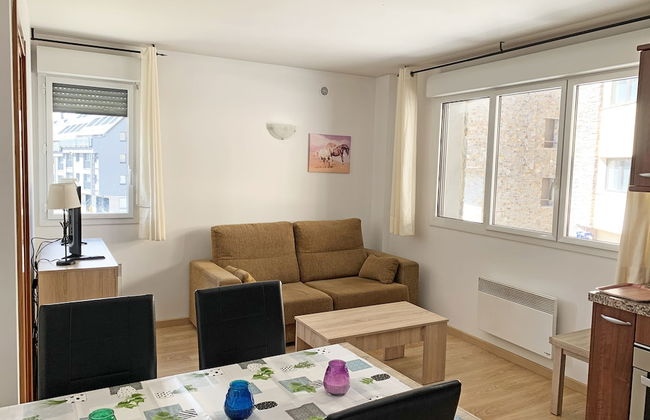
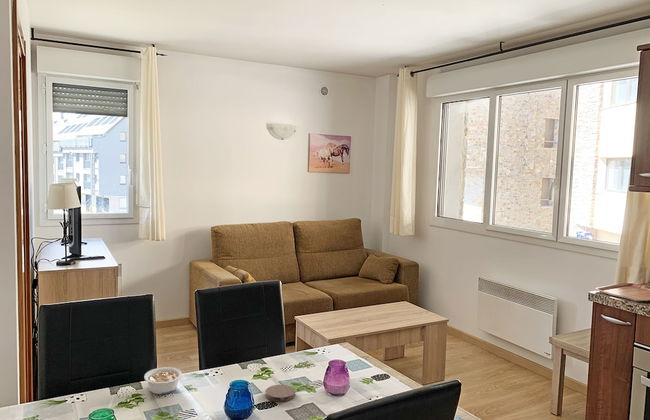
+ legume (163, 380)
+ coaster (280, 392)
